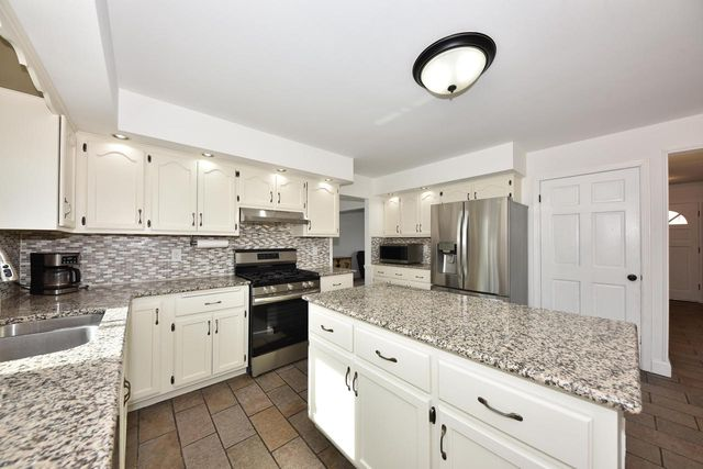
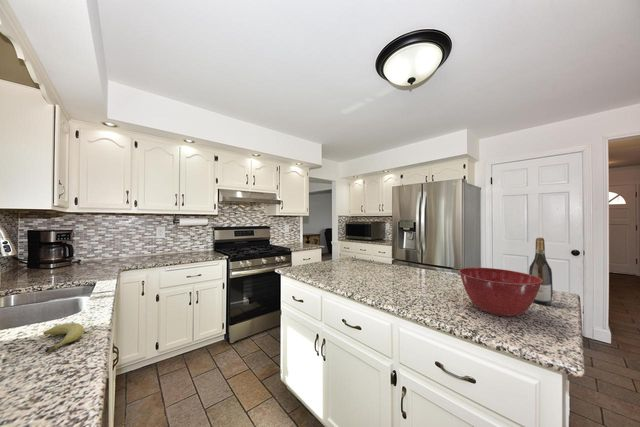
+ wine bottle (540, 269)
+ mixing bowl (497, 292)
+ fruit (63, 333)
